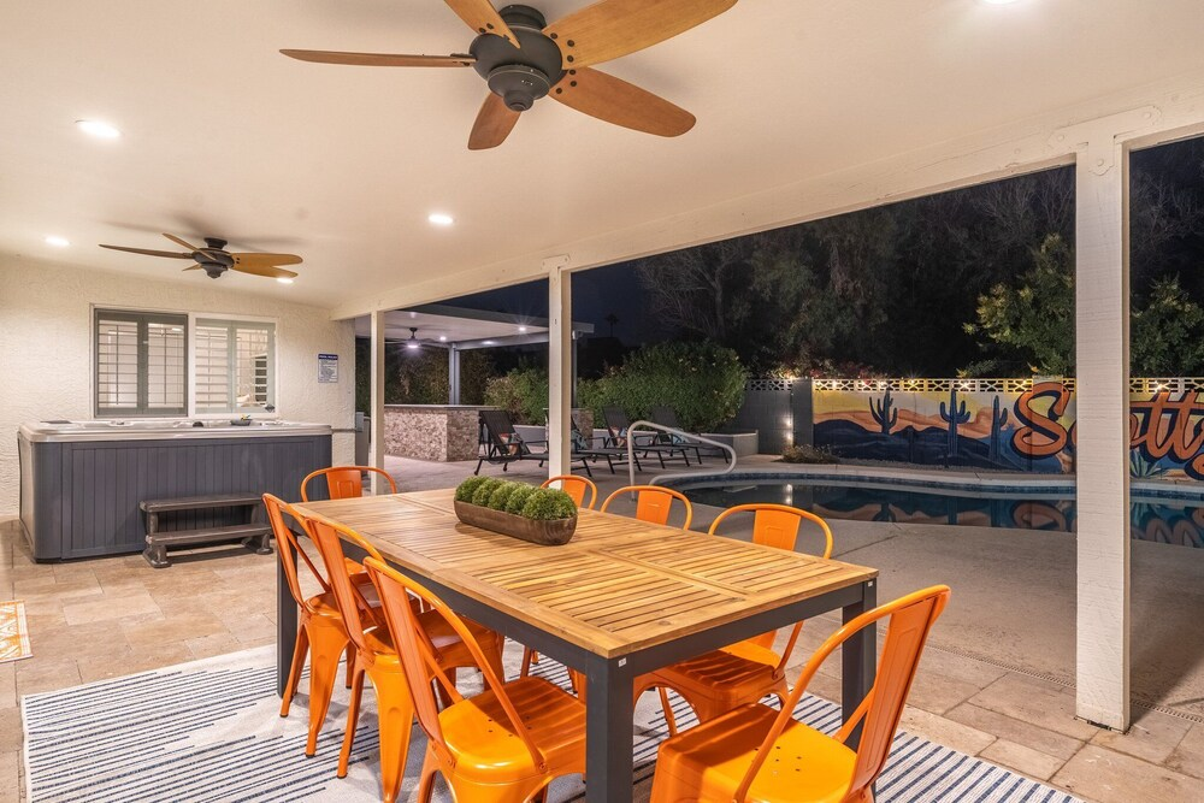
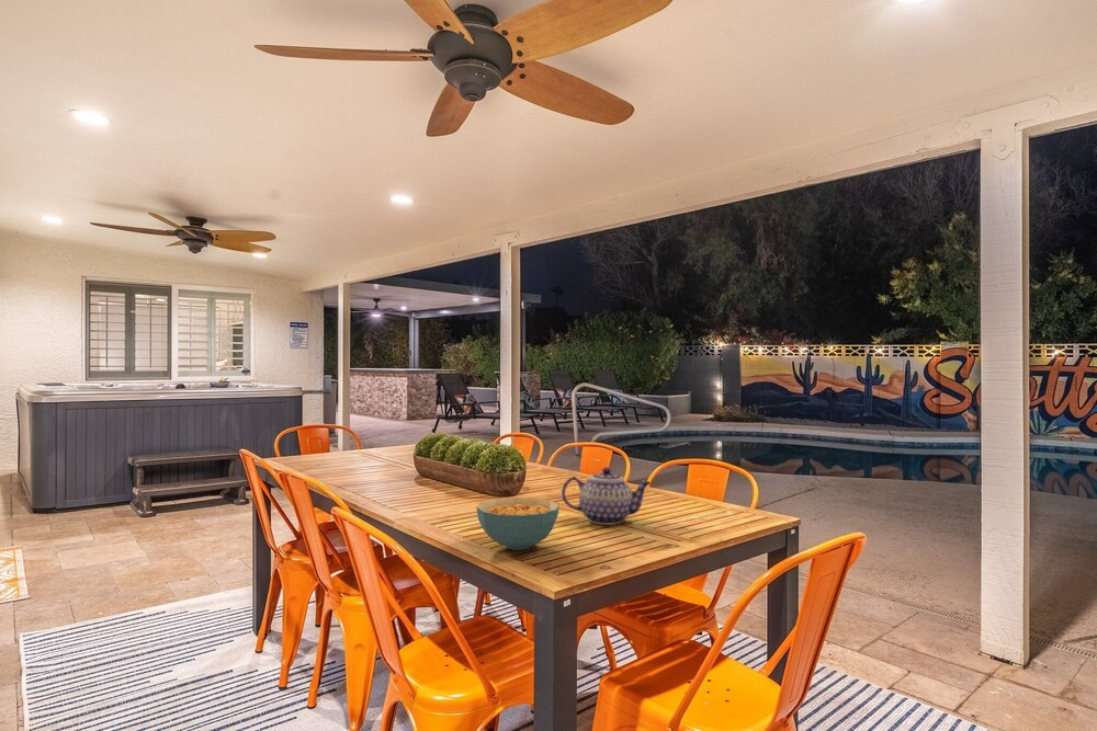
+ cereal bowl (518, 525)
+ teapot (606, 493)
